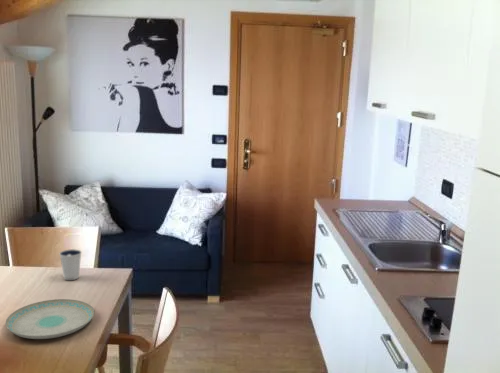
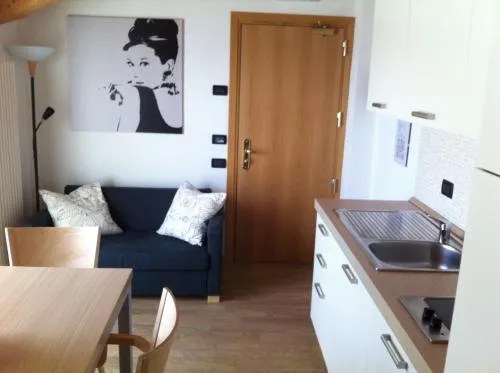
- dixie cup (71, 265)
- plate (51, 319)
